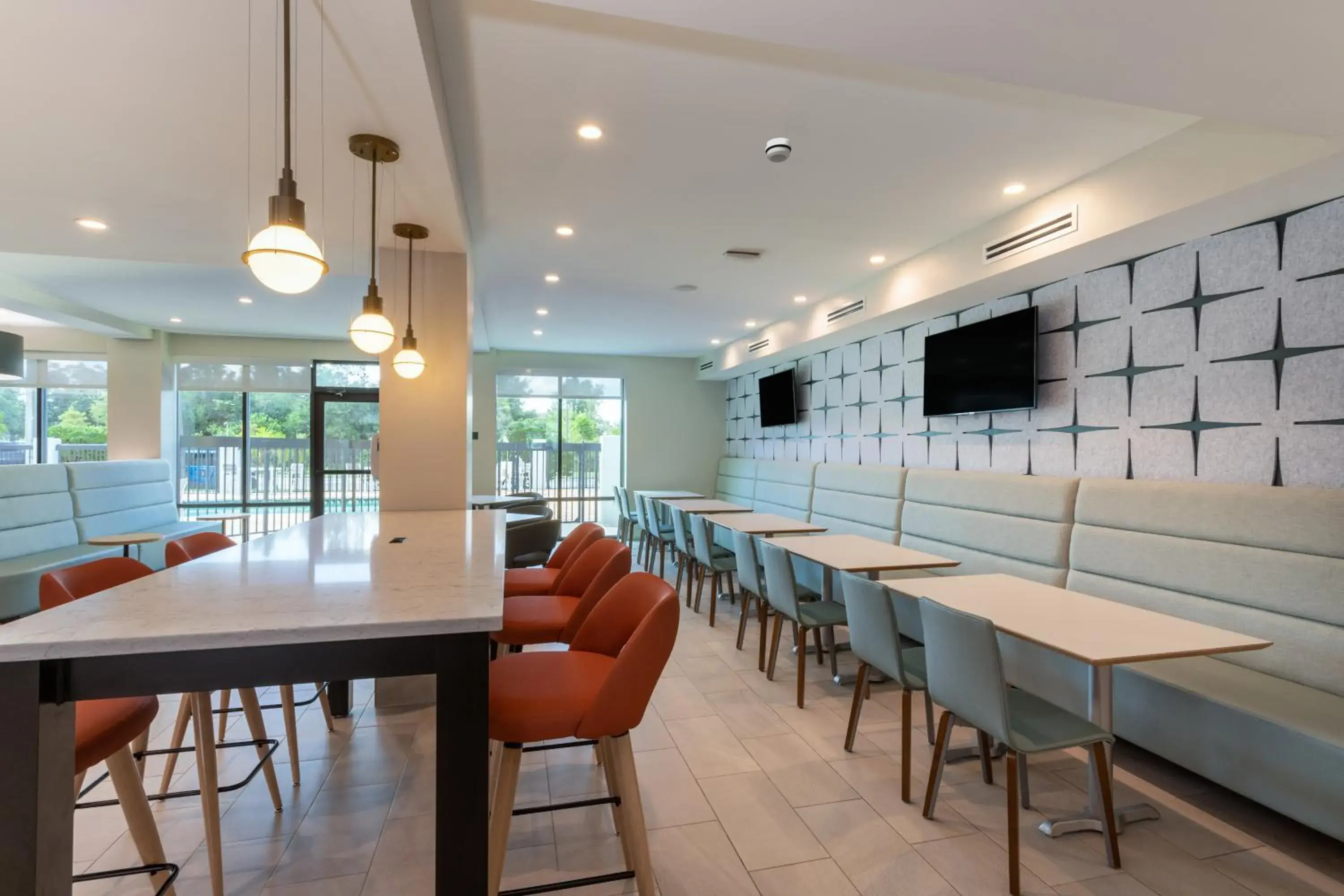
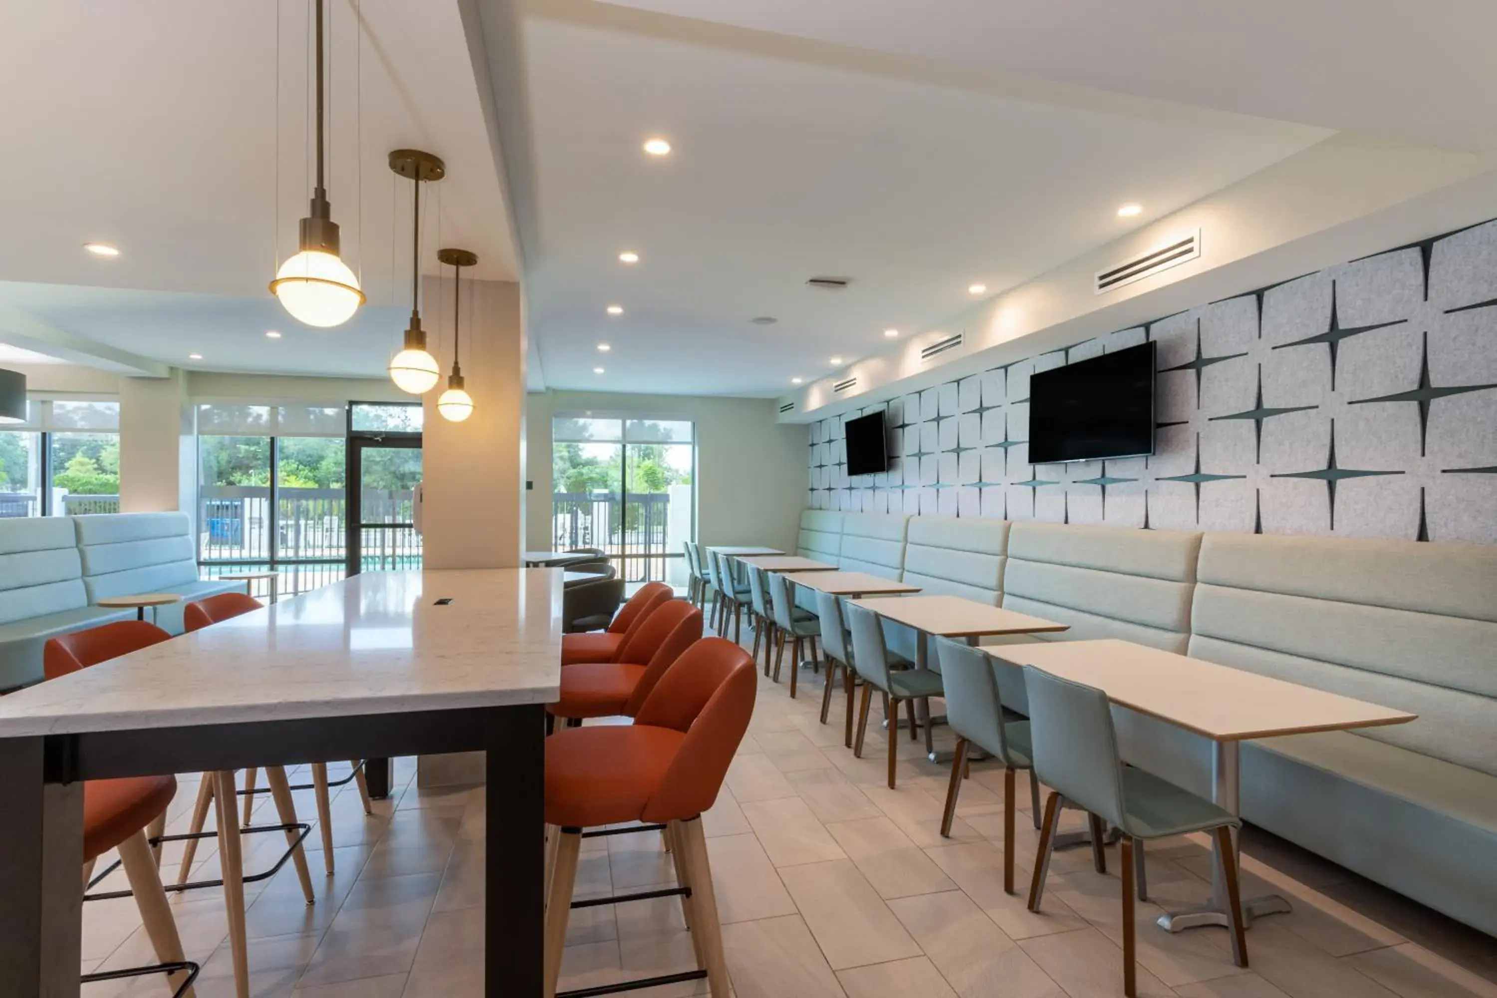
- smoke detector (778, 151)
